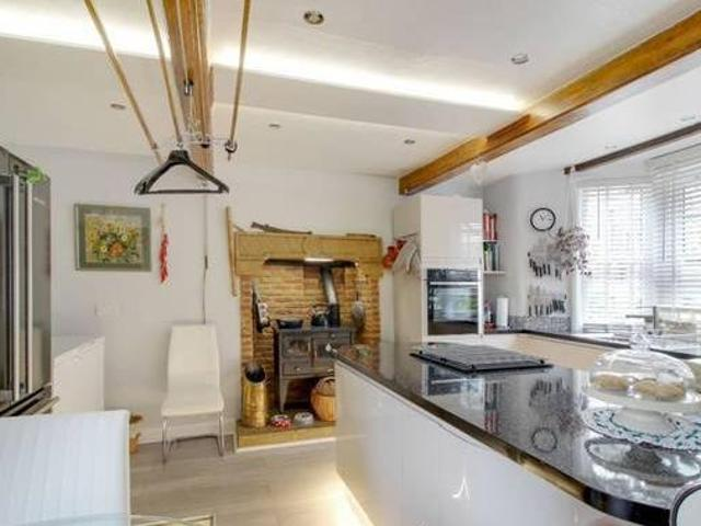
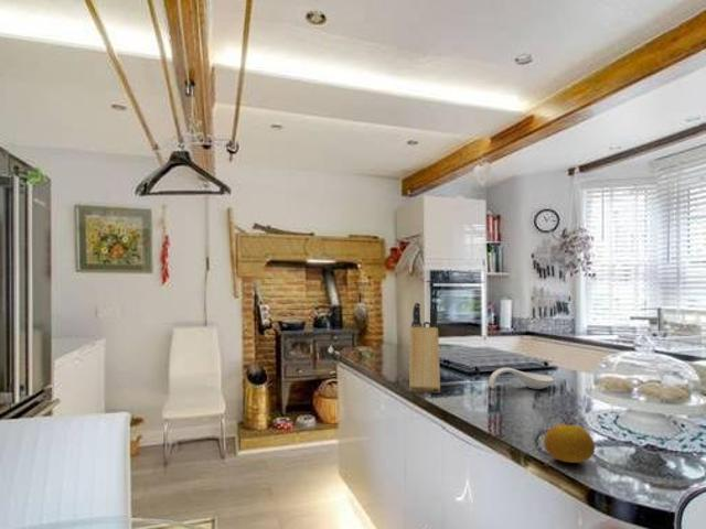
+ knife block (424, 343)
+ spoon rest (521, 377)
+ fruit (568, 442)
